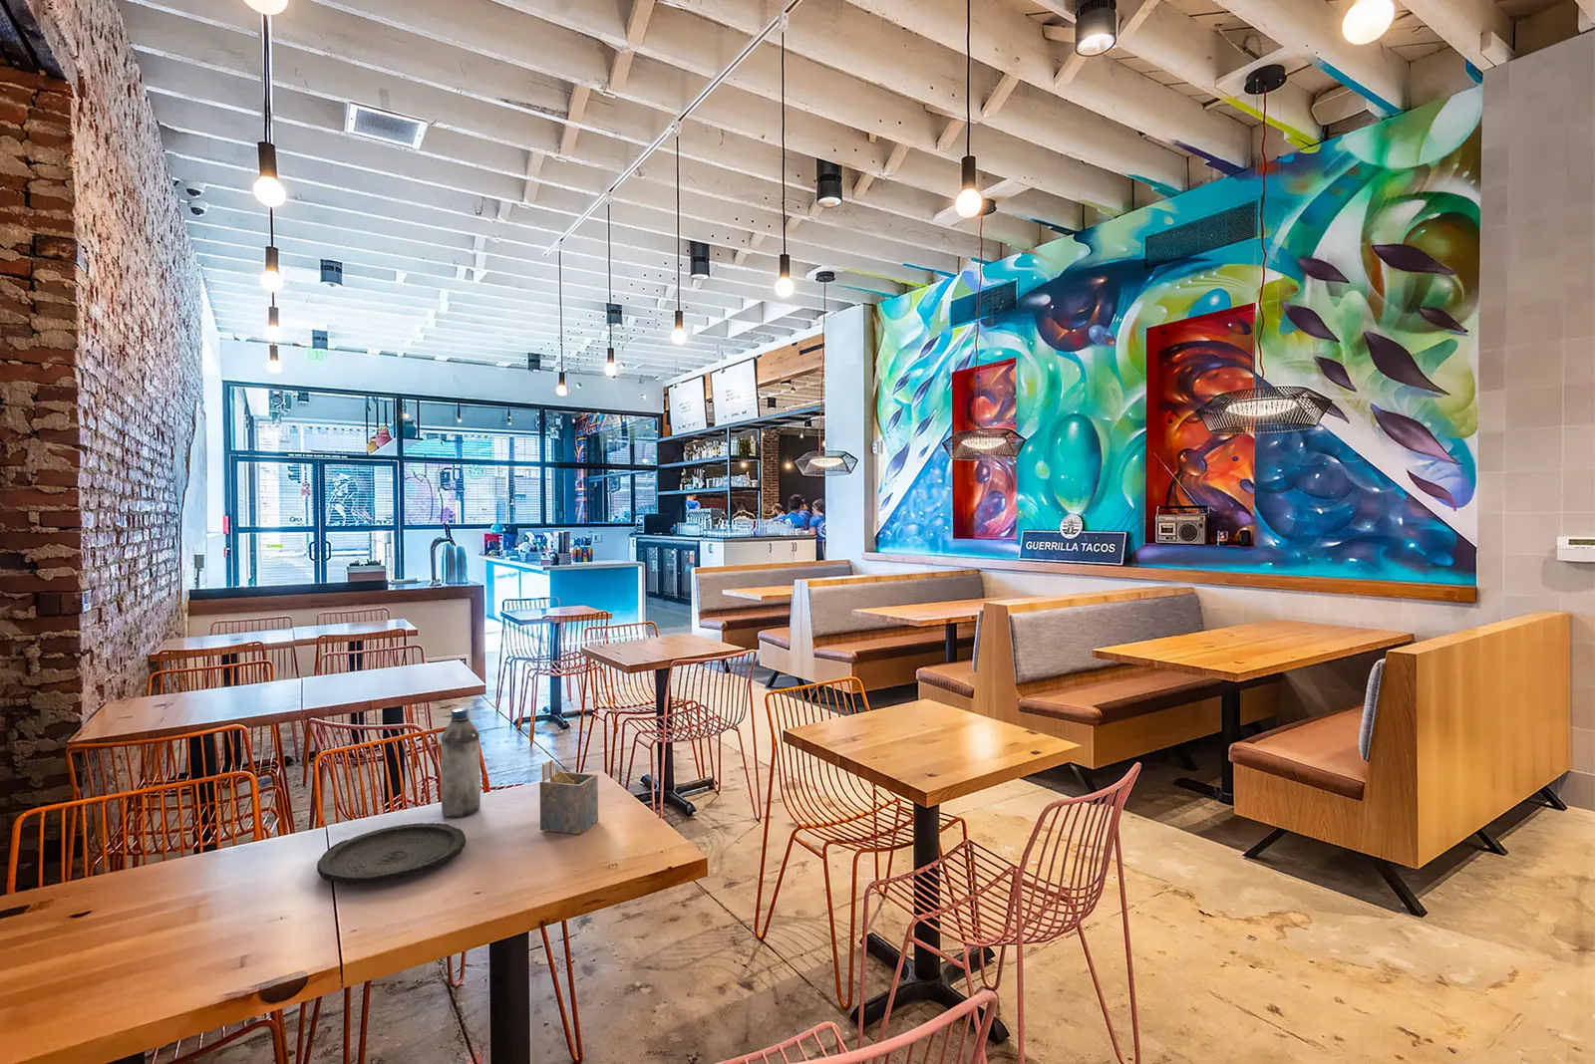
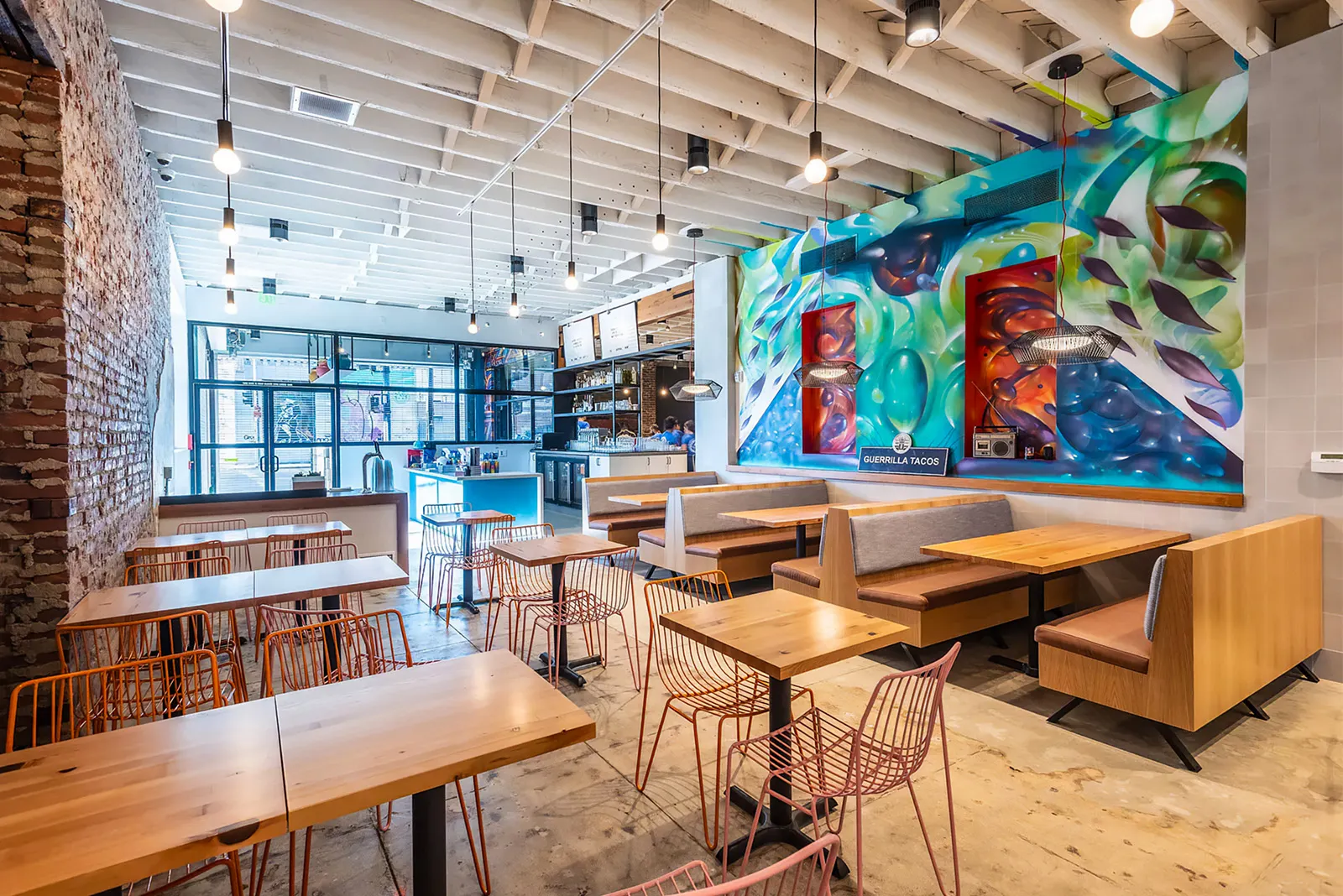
- water bottle (460, 760)
- napkin holder (568, 793)
- plate (394, 851)
